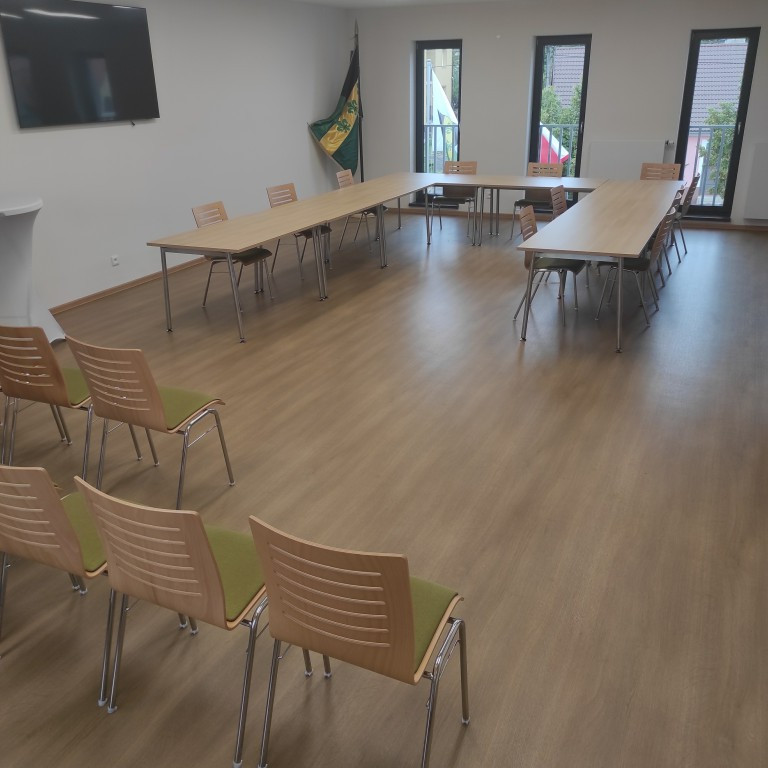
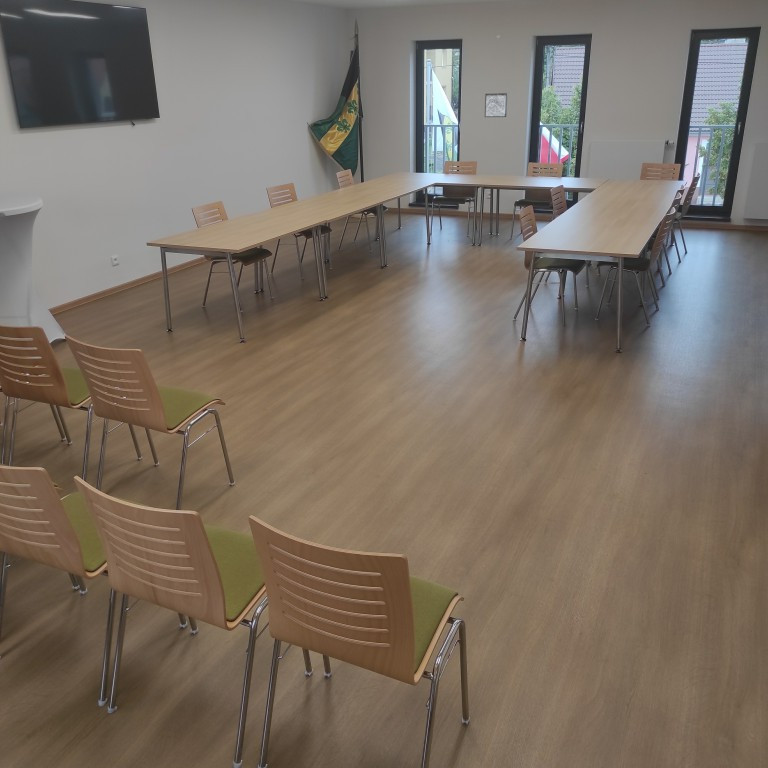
+ wall art (495, 105)
